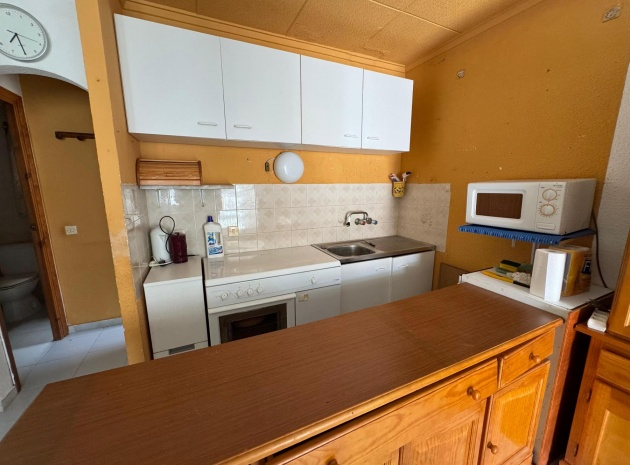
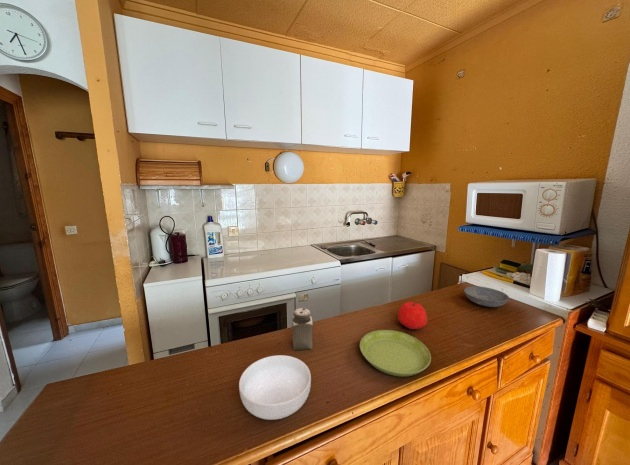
+ salt shaker (302, 327)
+ cereal bowl (276, 389)
+ bowl (485, 298)
+ saucer (393, 353)
+ apple (412, 315)
